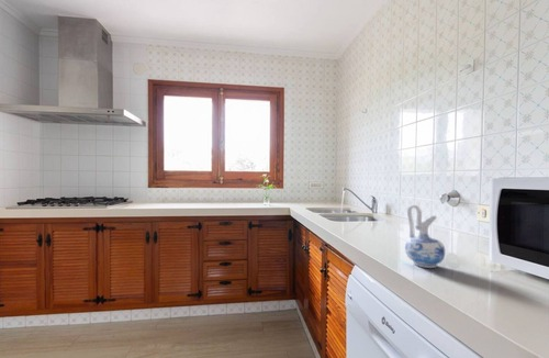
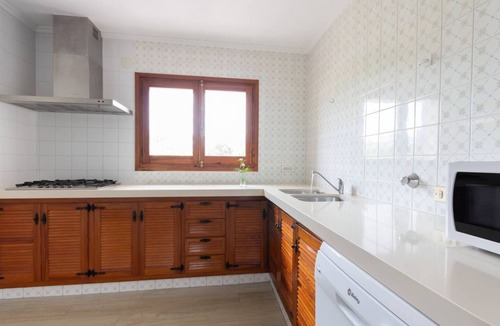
- ceramic pitcher (424, 235)
